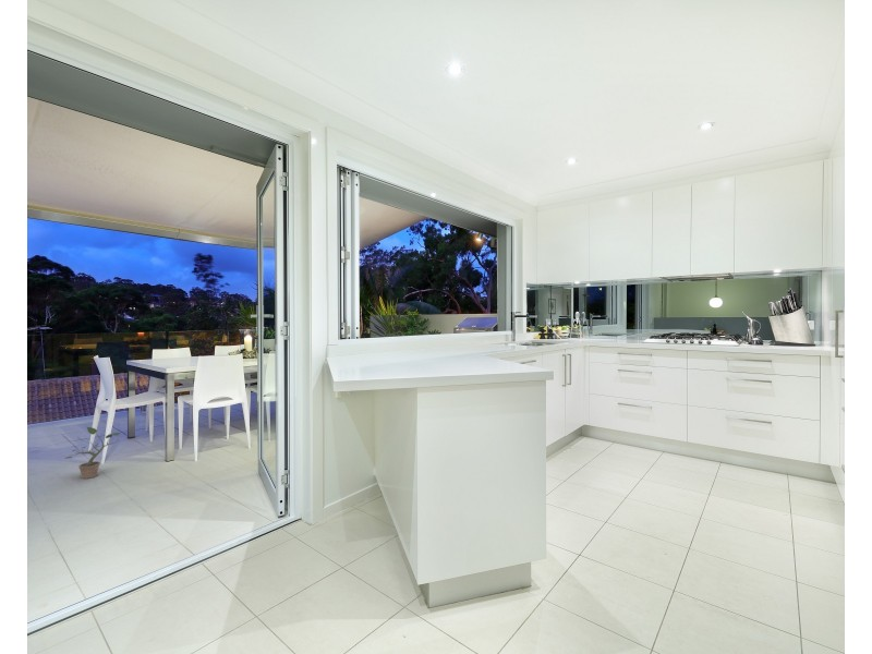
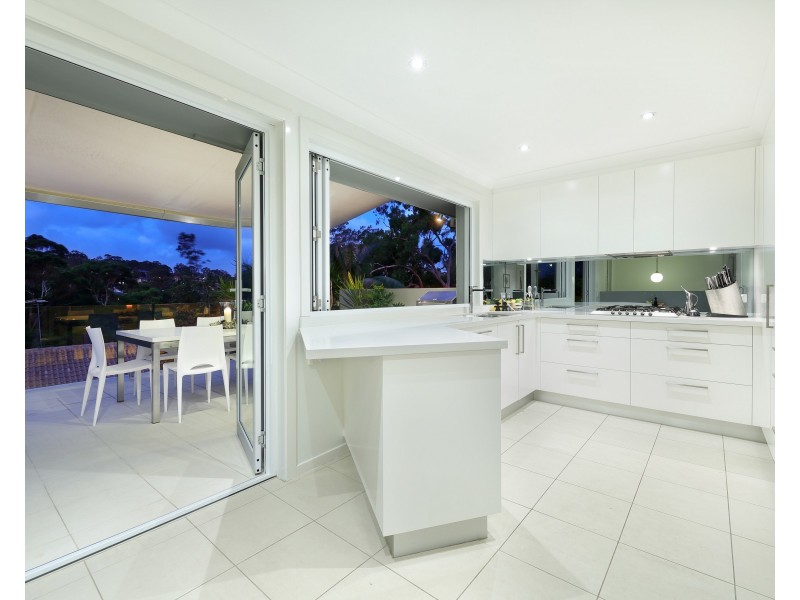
- potted plant (94, 451)
